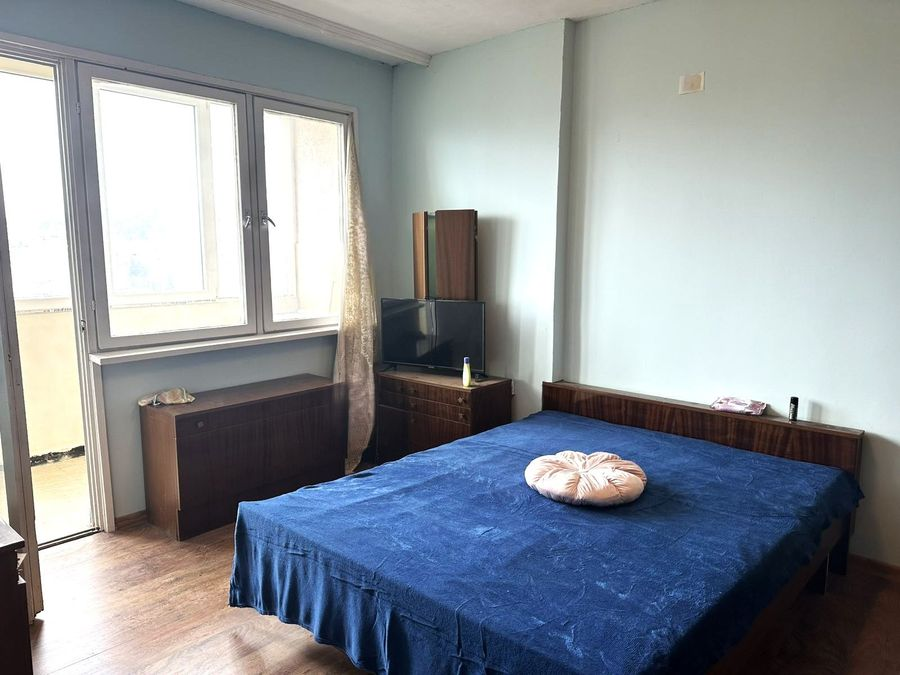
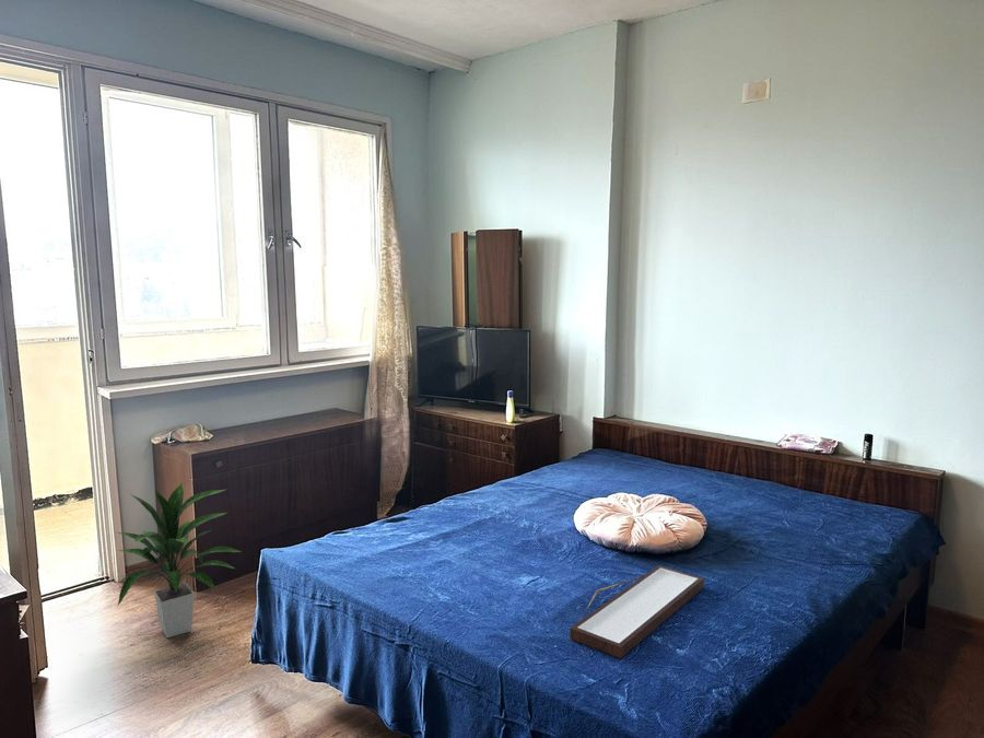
+ tray (630, 601)
+ indoor plant (173, 555)
